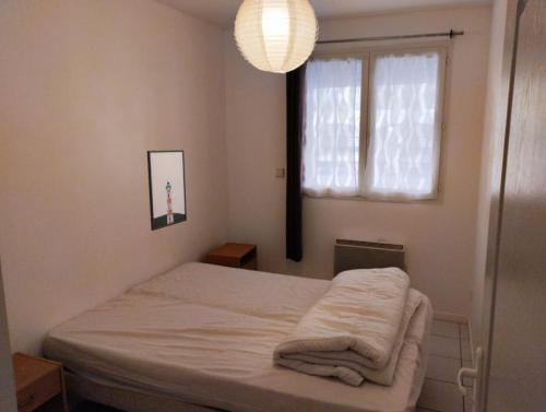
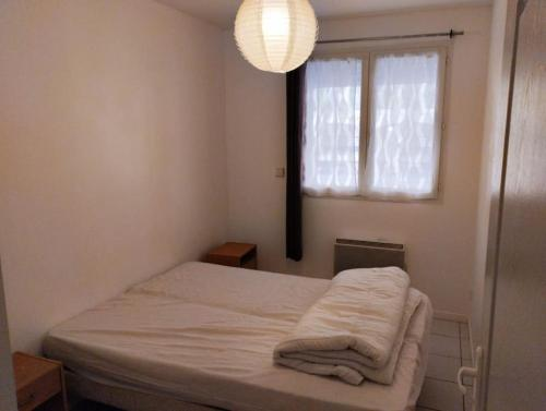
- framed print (168, 188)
